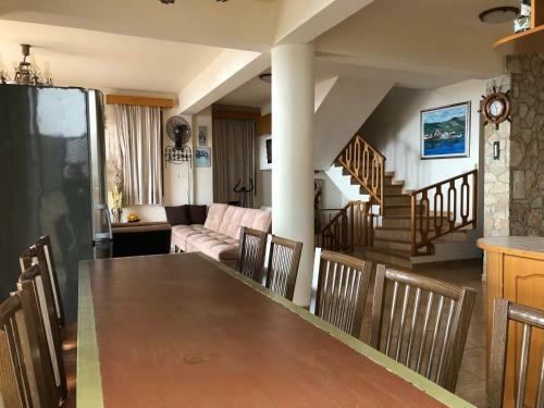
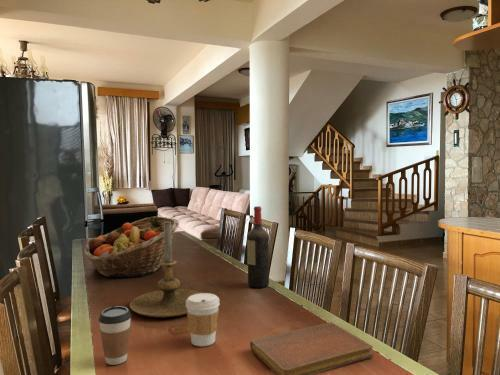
+ notebook (310, 347)
+ fruit basket (132, 244)
+ coffee cup (203, 318)
+ candle holder (168, 263)
+ wine bottle (258, 246)
+ coffee cup (115, 335)
